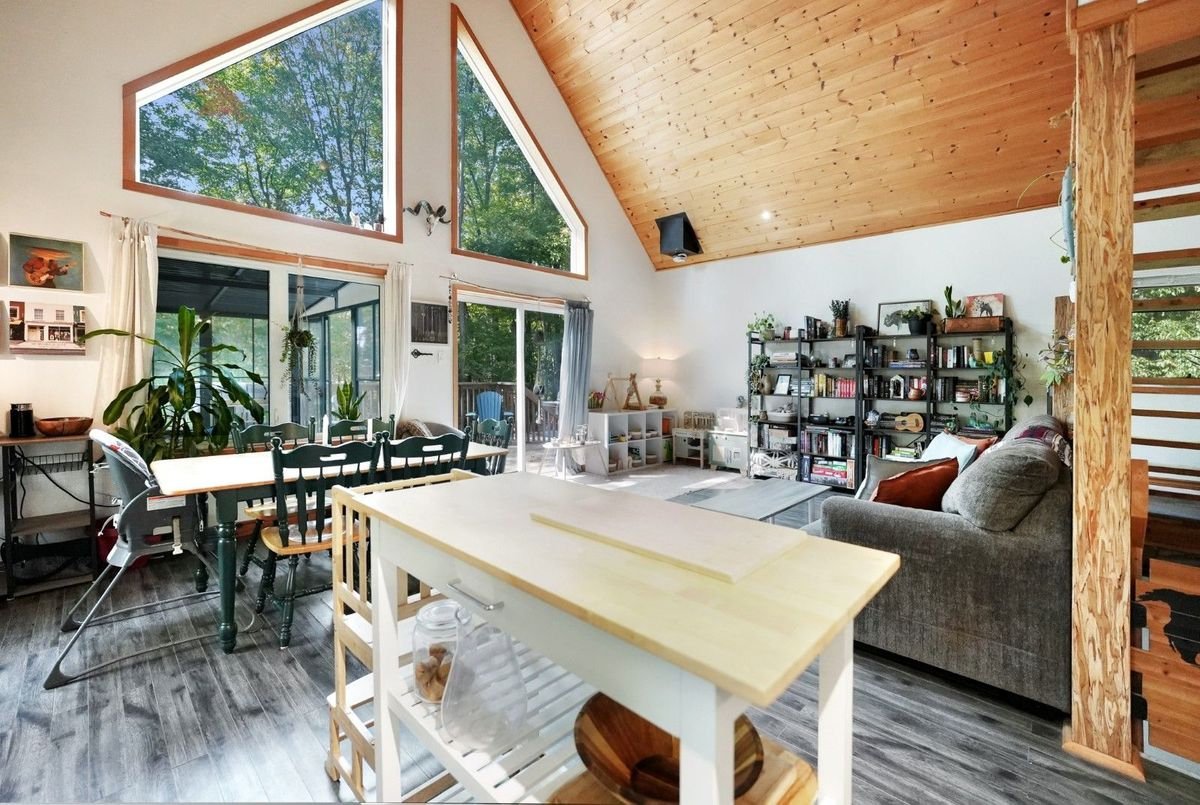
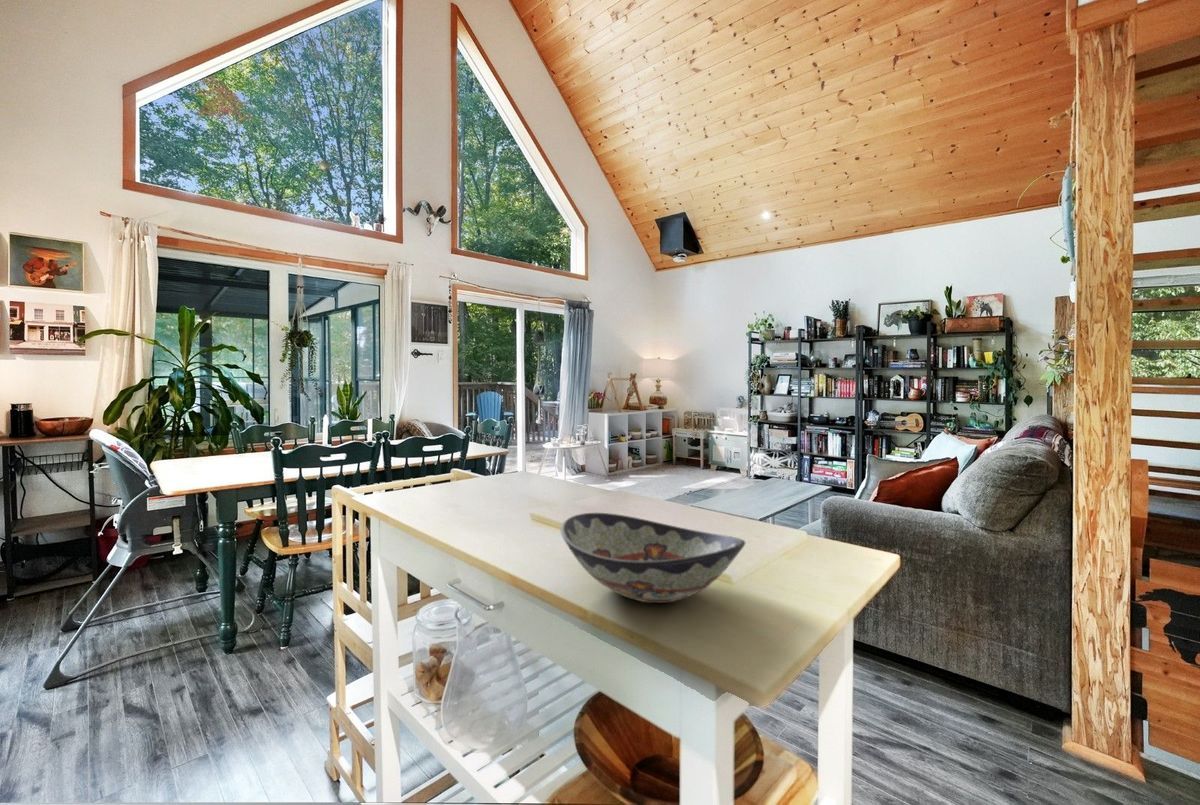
+ decorative bowl (648, 560)
